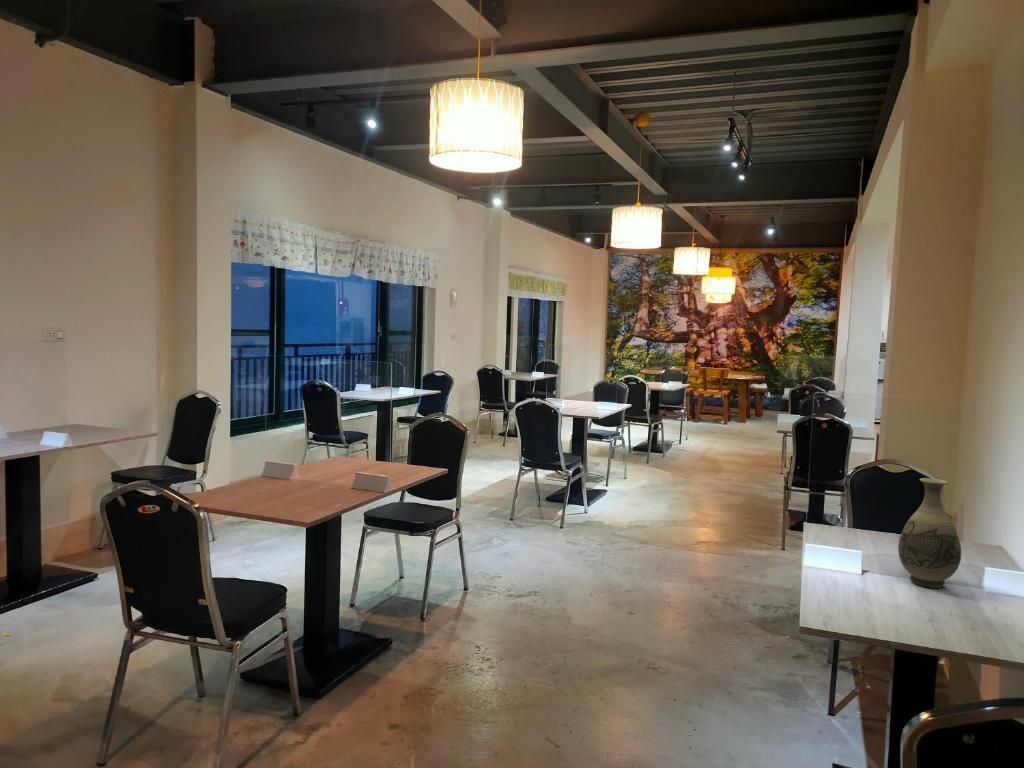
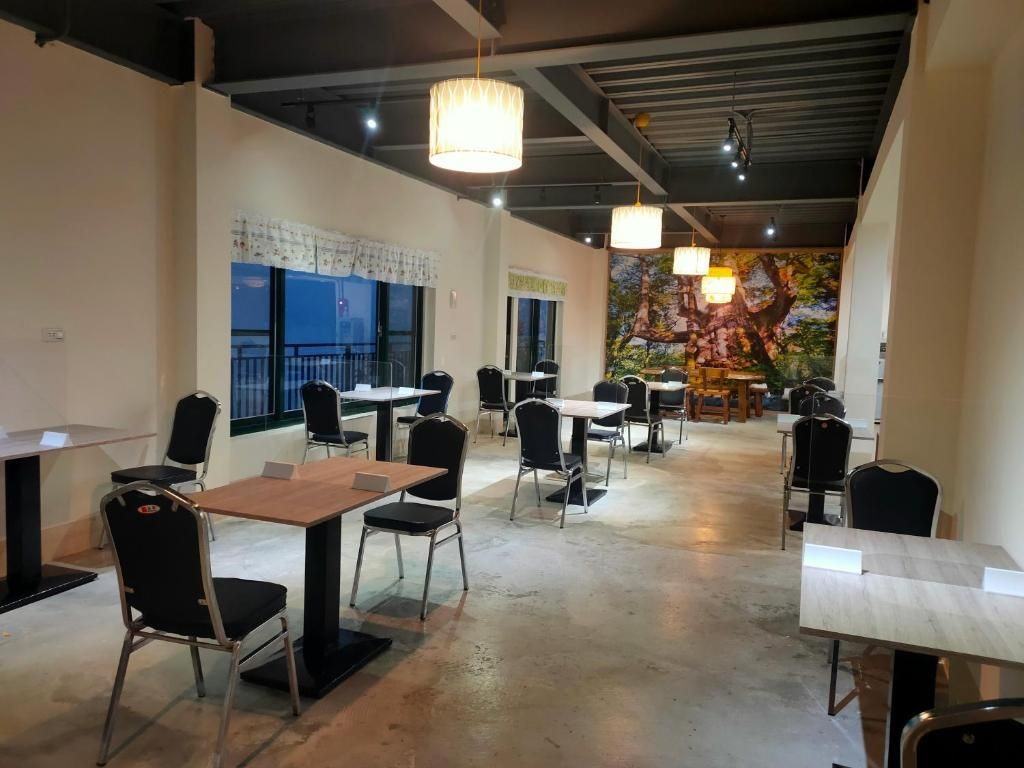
- vase (930, 531)
